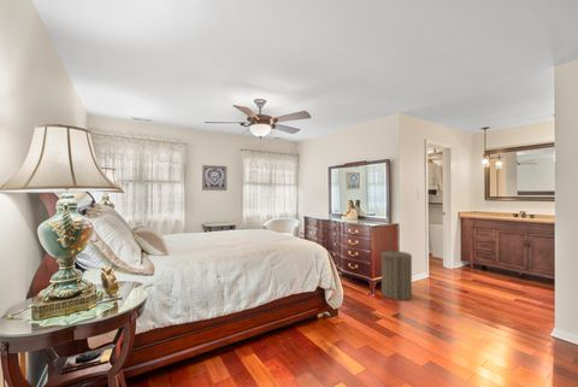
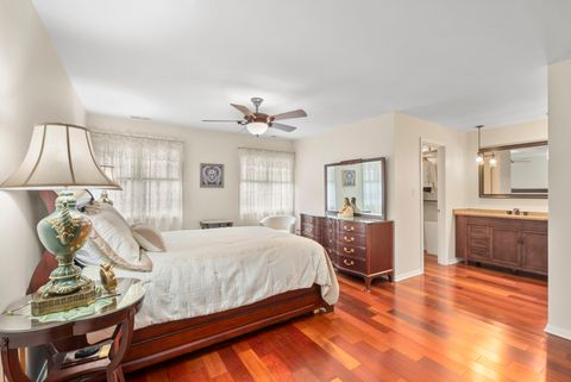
- laundry hamper (396, 270)
